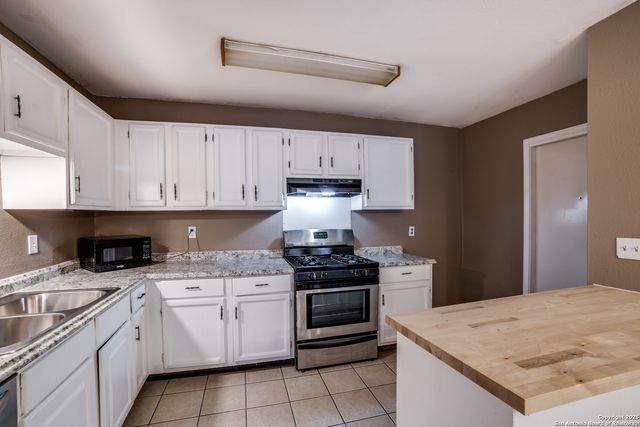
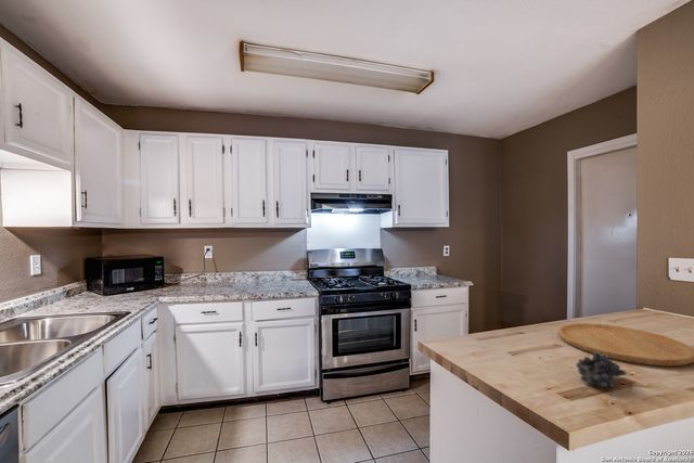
+ fruit (600, 365)
+ cutting board (619, 342)
